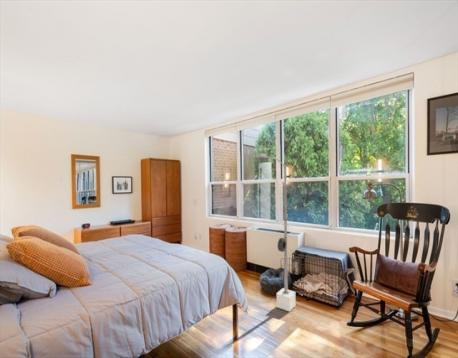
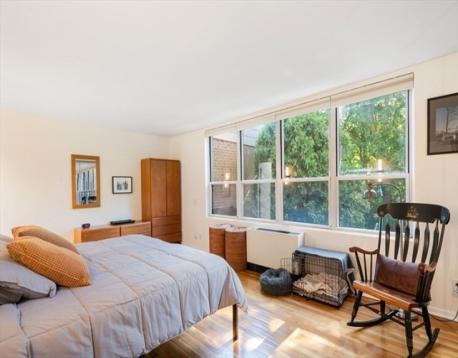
- street lamp (279, 239)
